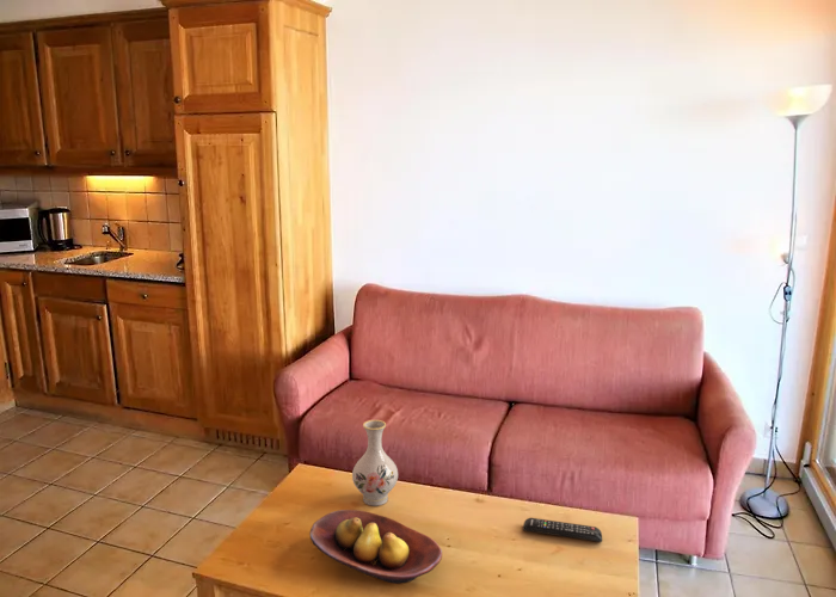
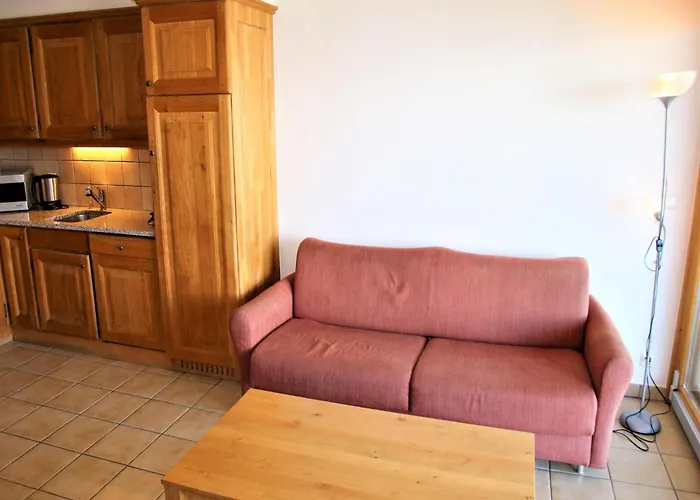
- vase (375, 462)
- fruit bowl (374, 542)
- remote control (561, 529)
